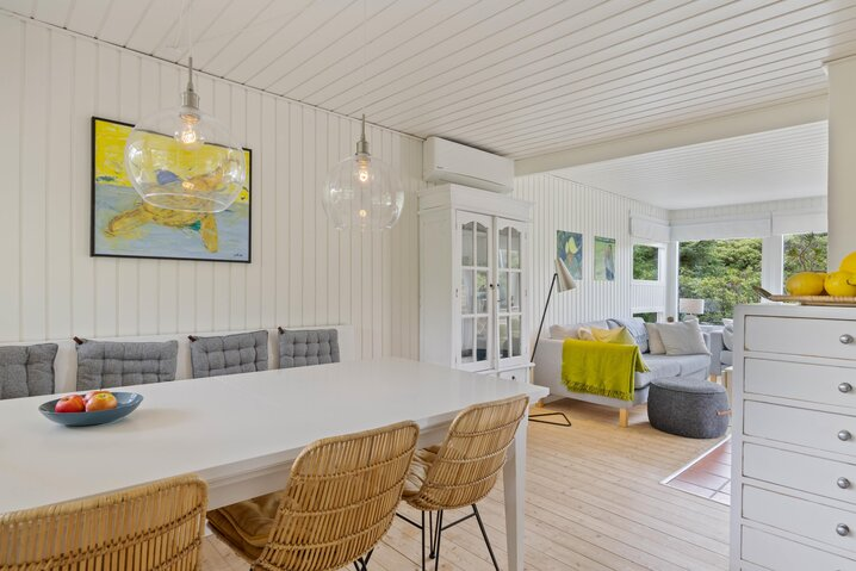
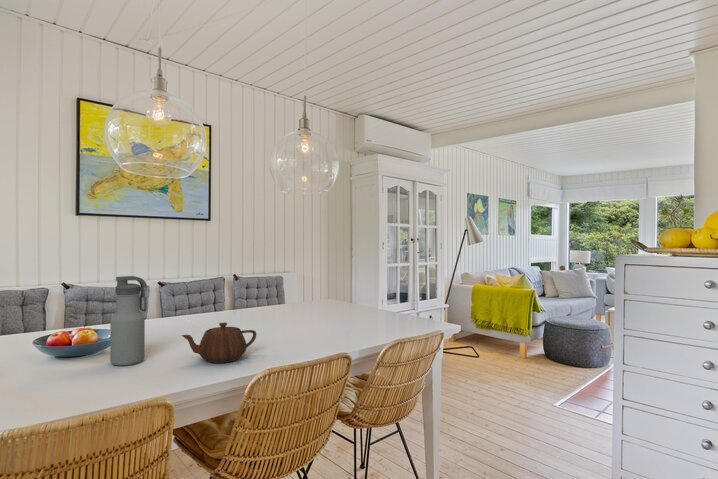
+ teapot (220, 341)
+ water bottle (128, 319)
